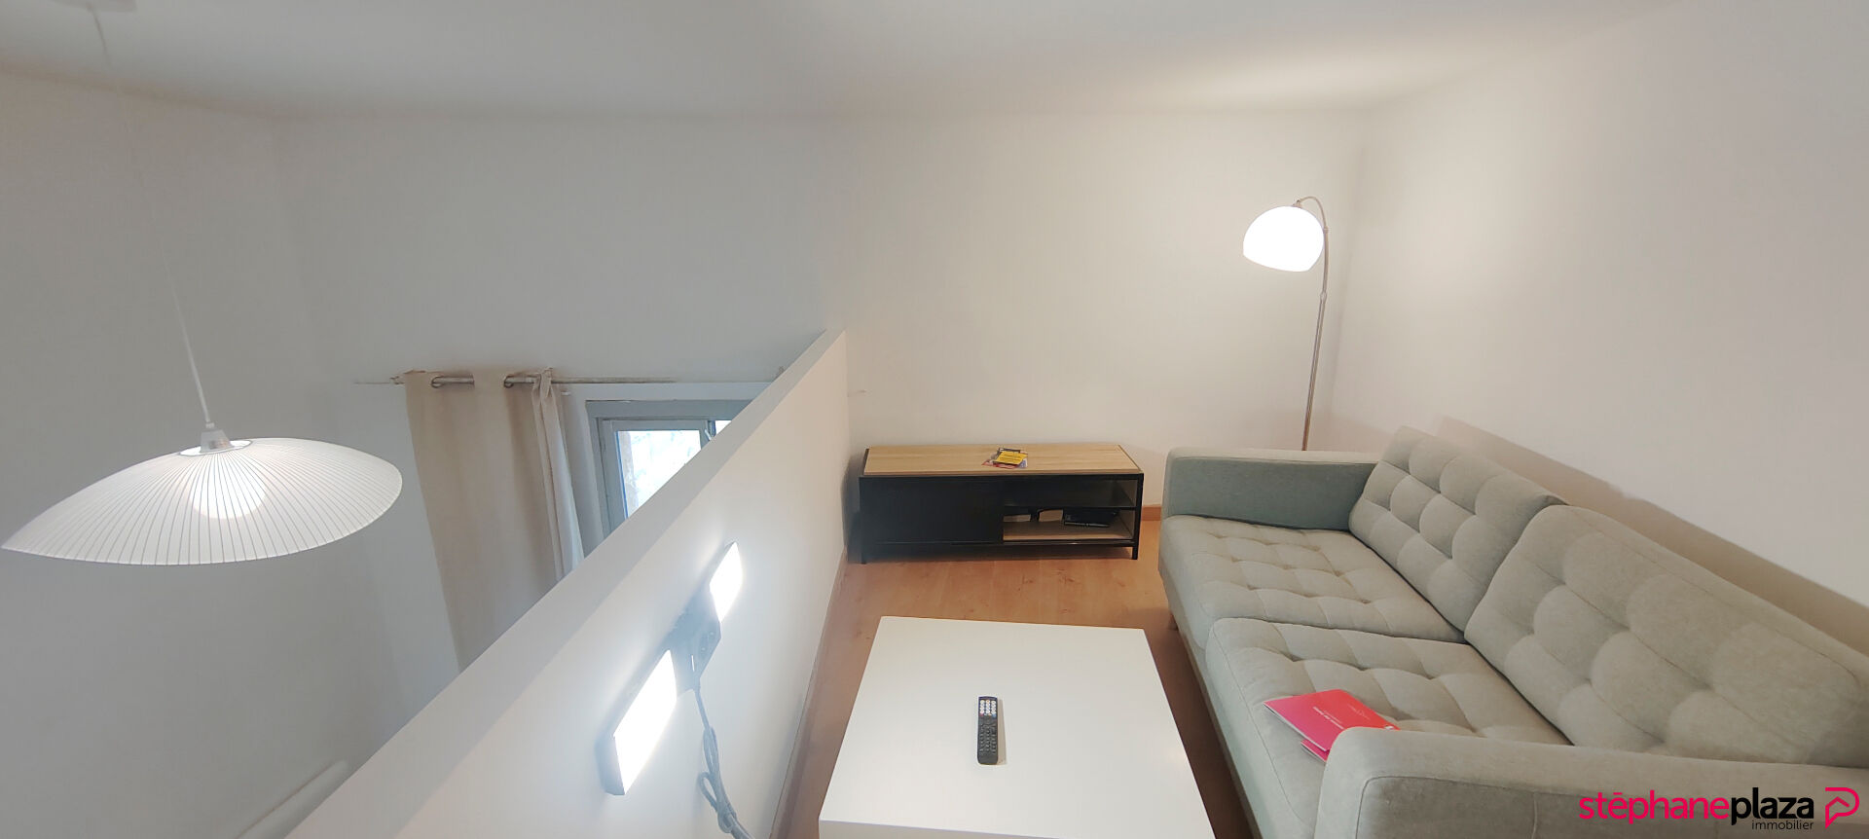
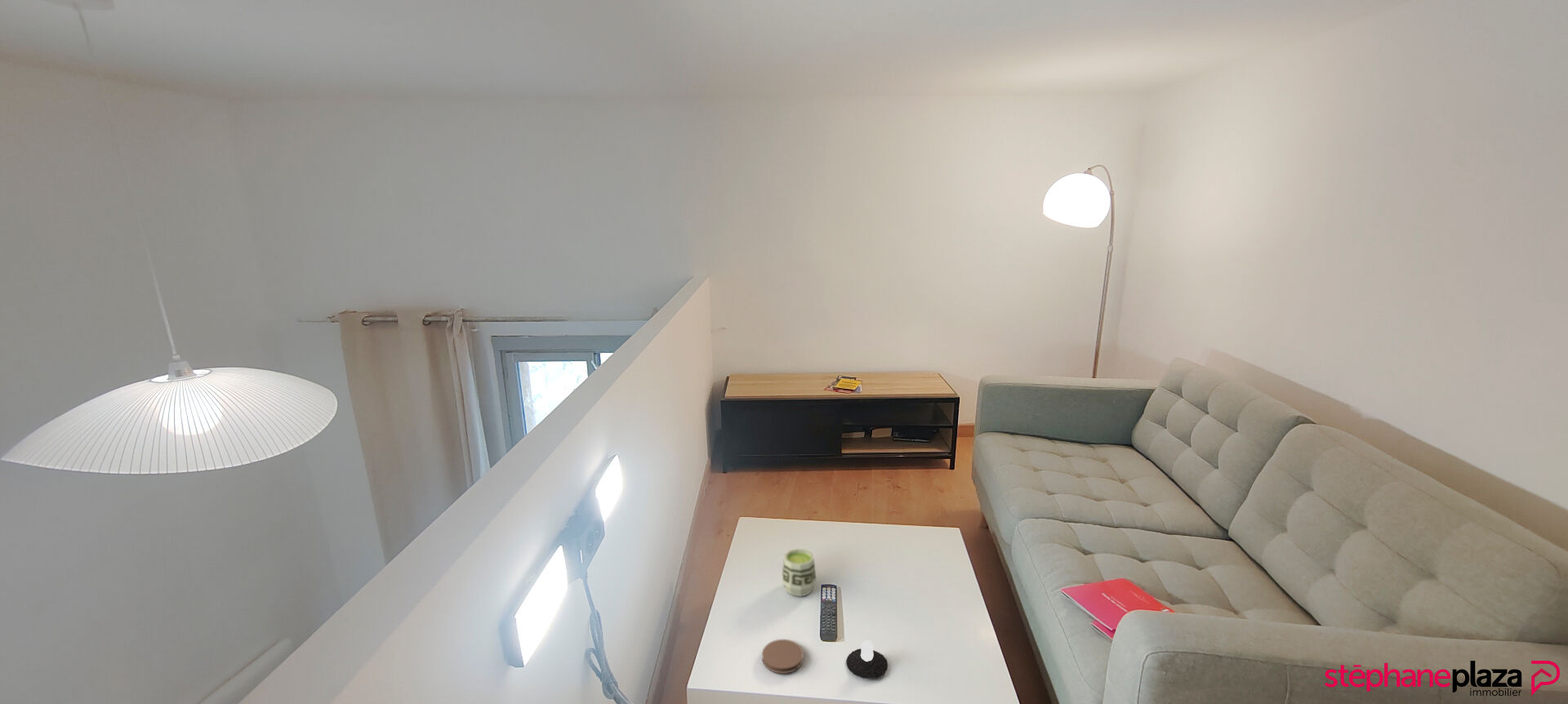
+ cup (799, 573)
+ candle (866, 653)
+ coaster (782, 656)
